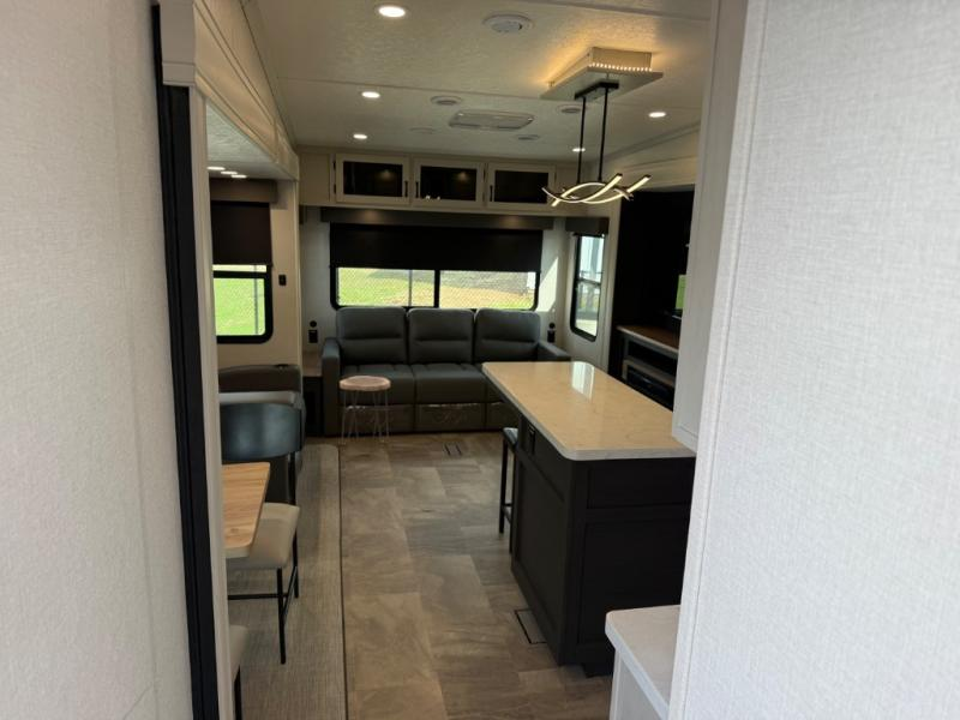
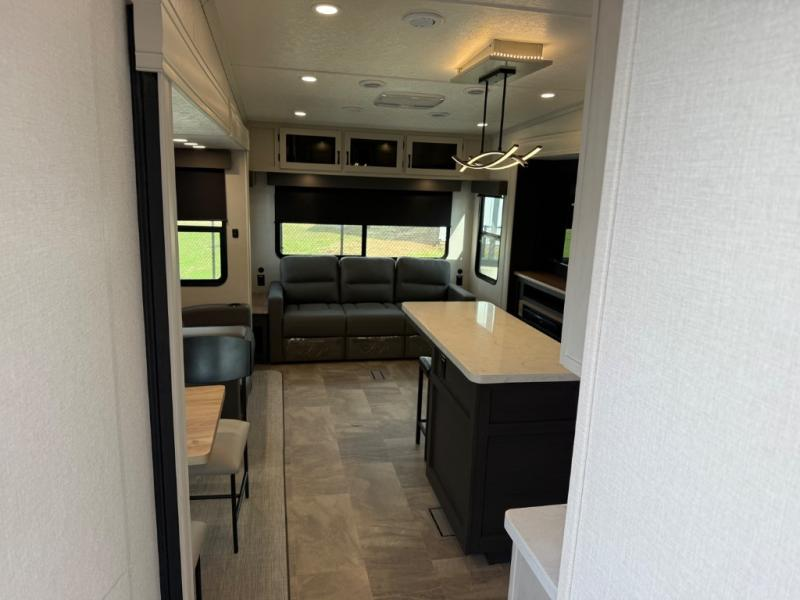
- side table (354, 414)
